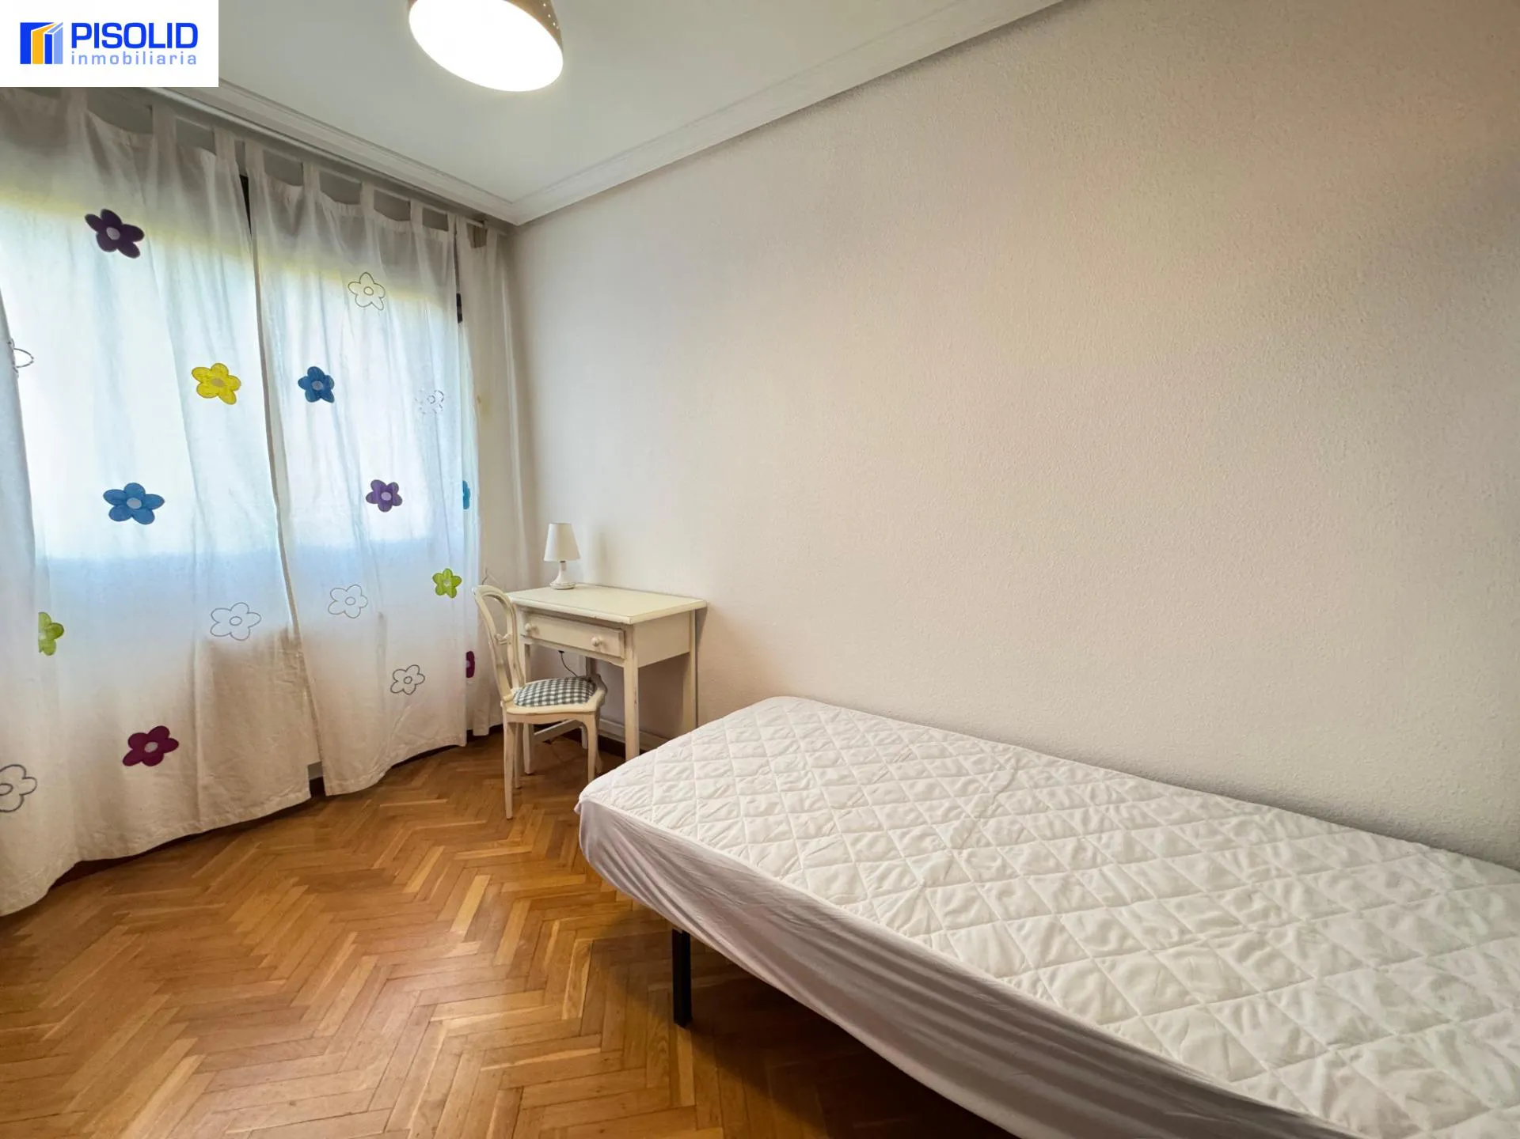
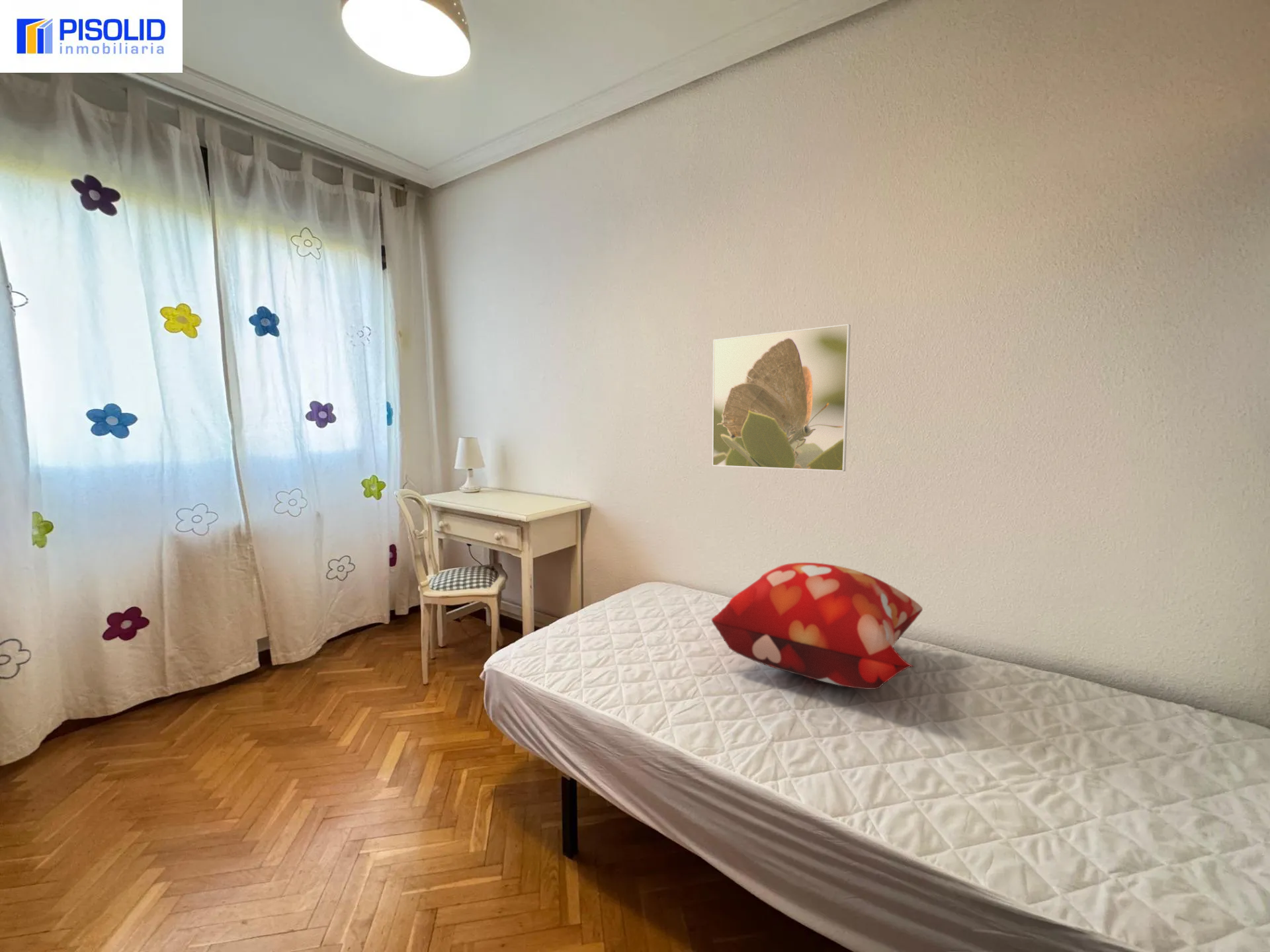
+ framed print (775, 401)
+ decorative pillow (821, 615)
